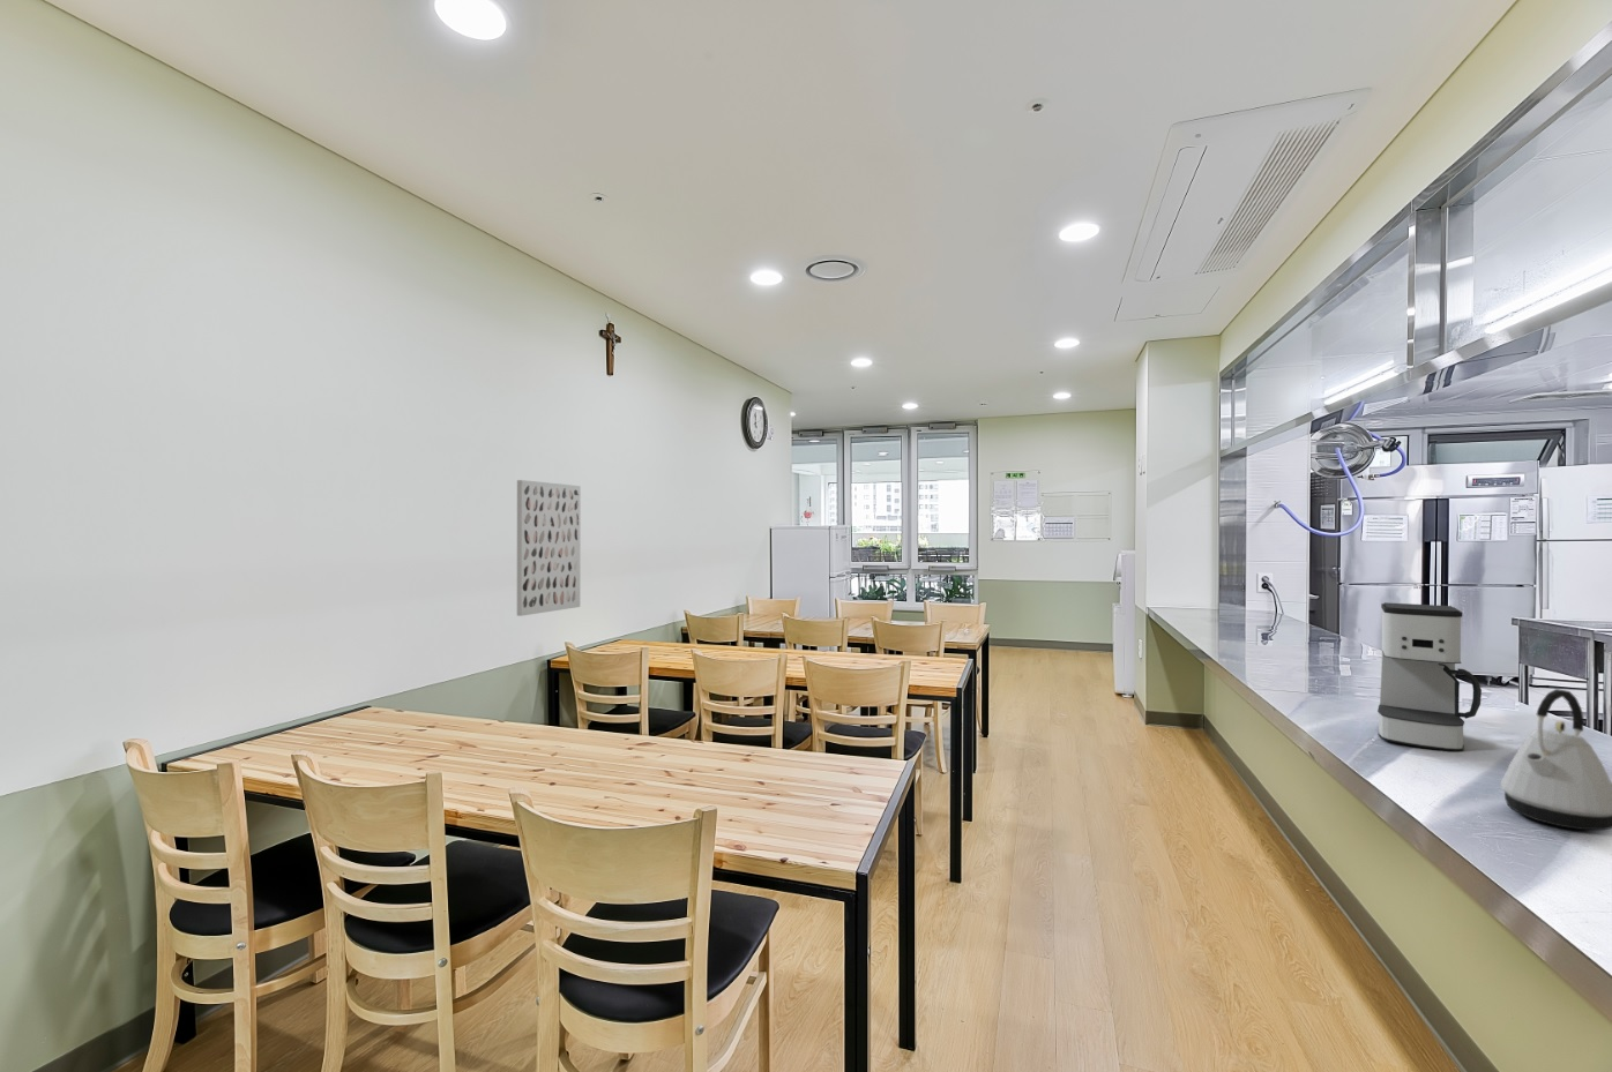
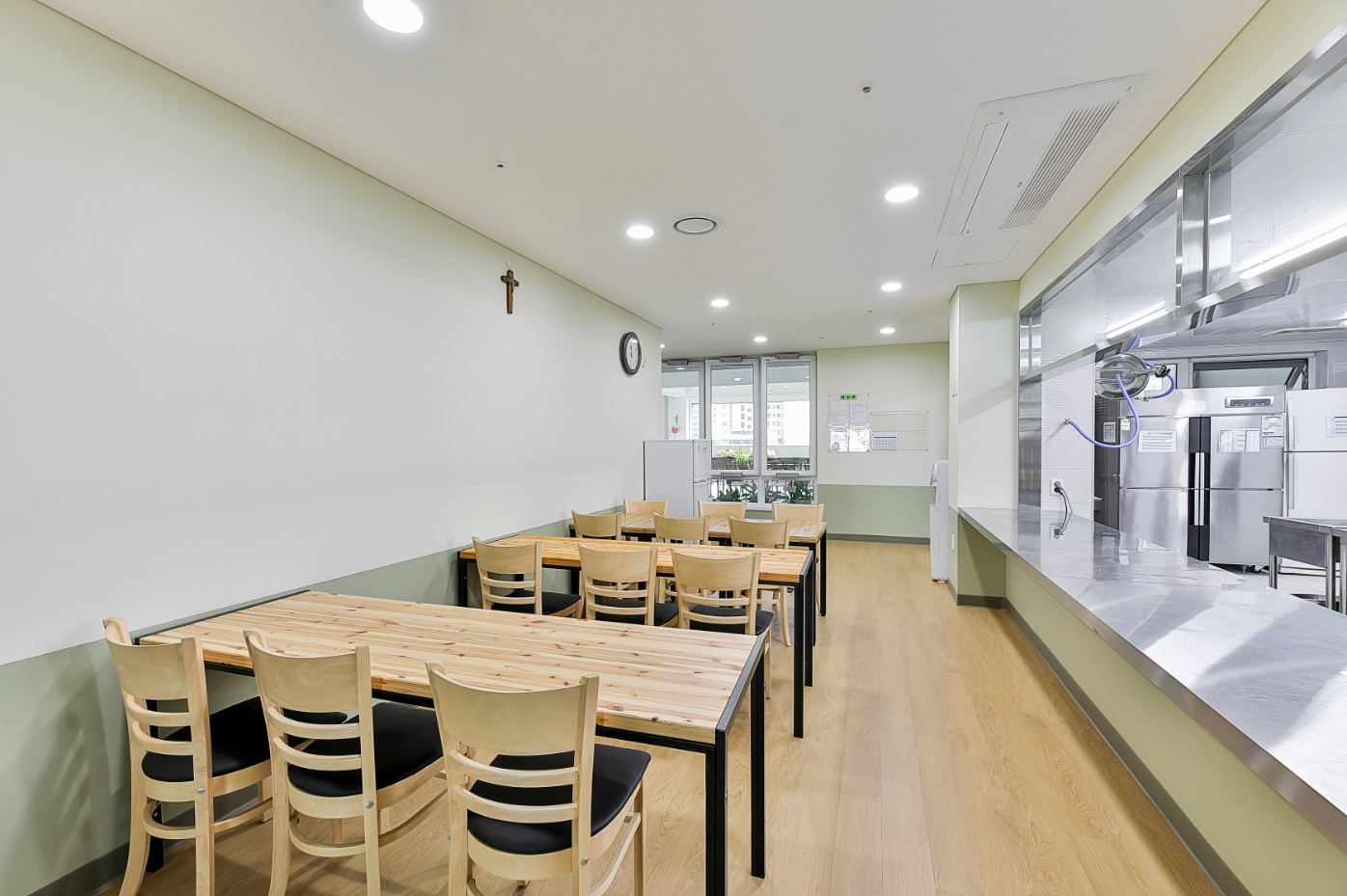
- wall art (549, 547)
- coffee maker (1427, 672)
- kettle (1557, 754)
